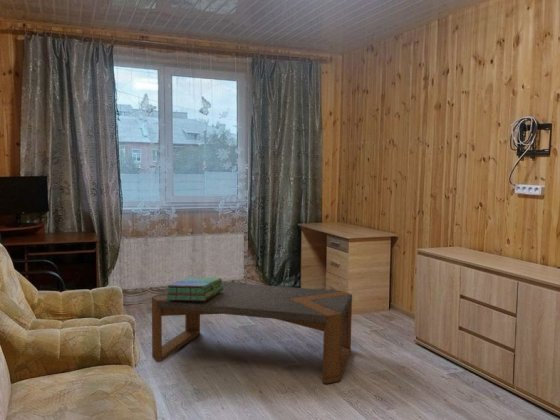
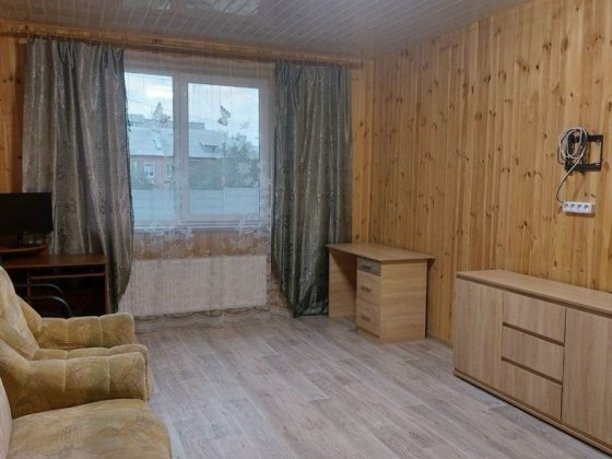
- coffee table (253, 316)
- stack of books (195, 289)
